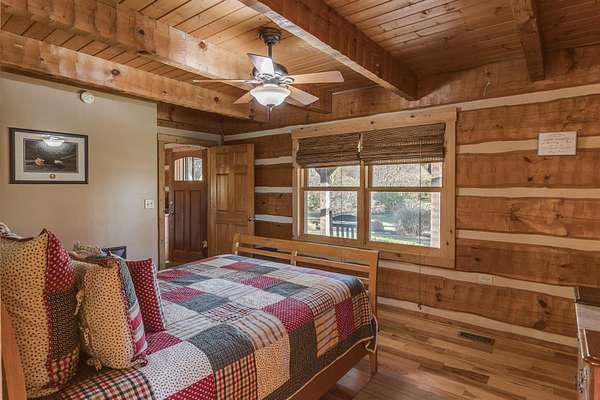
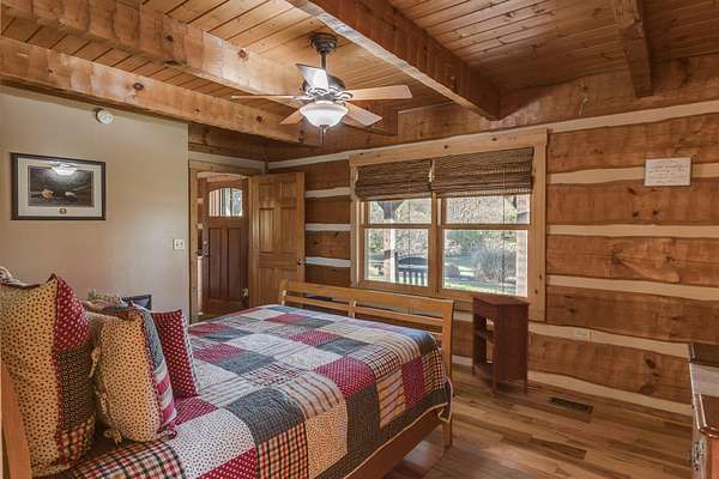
+ nightstand (496, 340)
